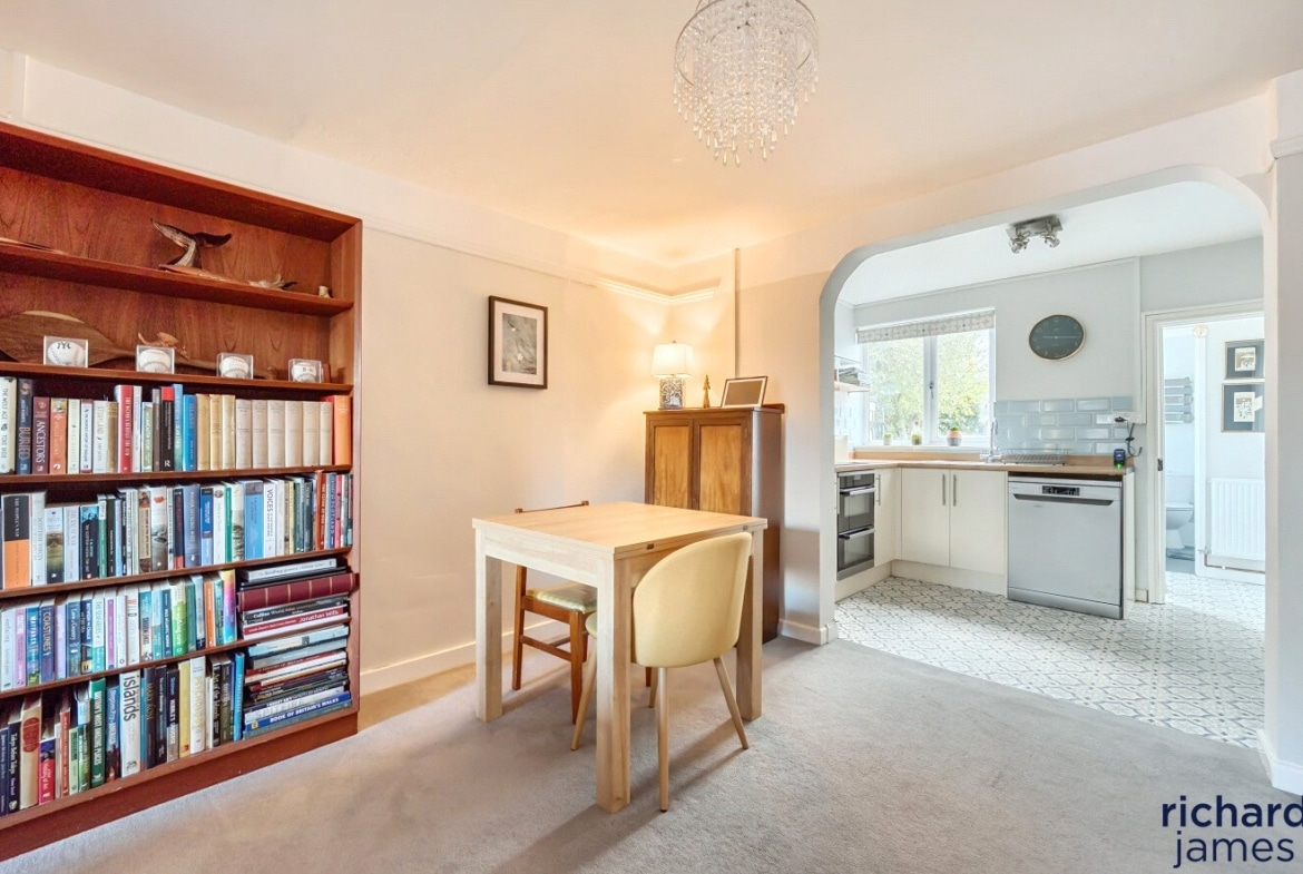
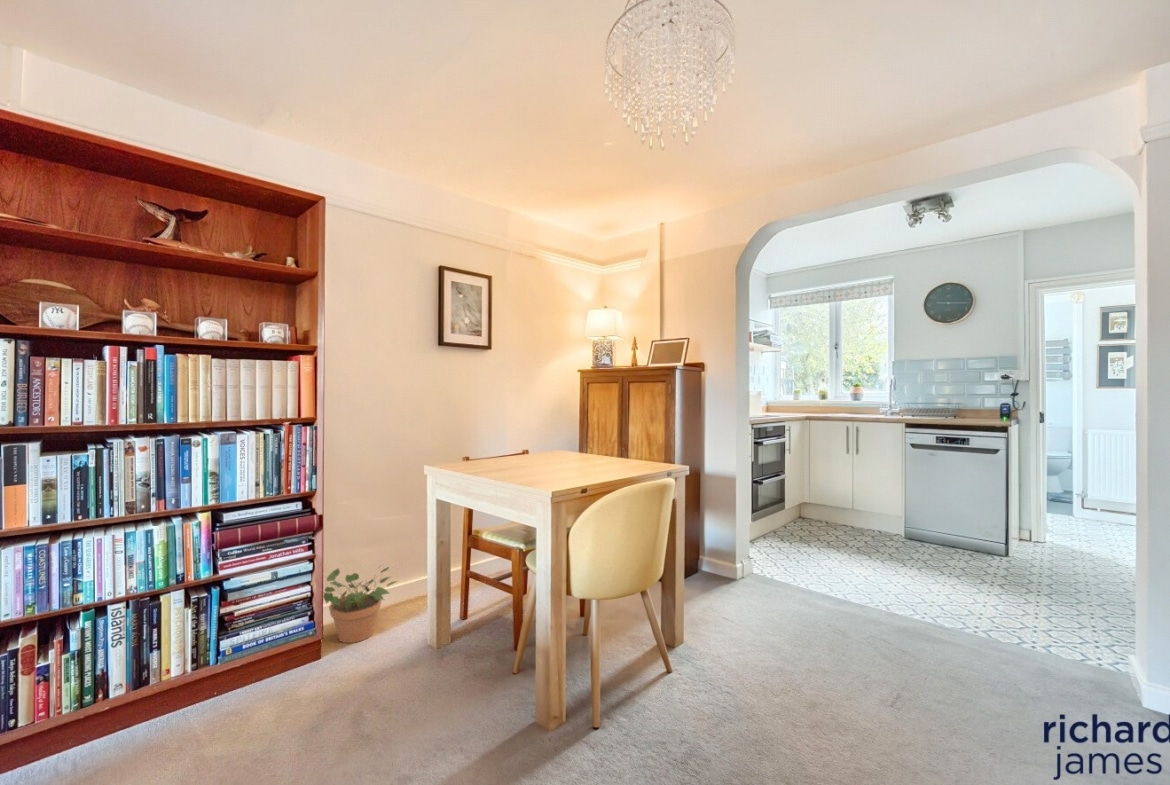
+ potted plant (360, 601)
